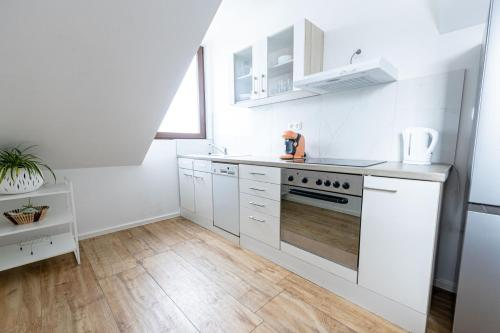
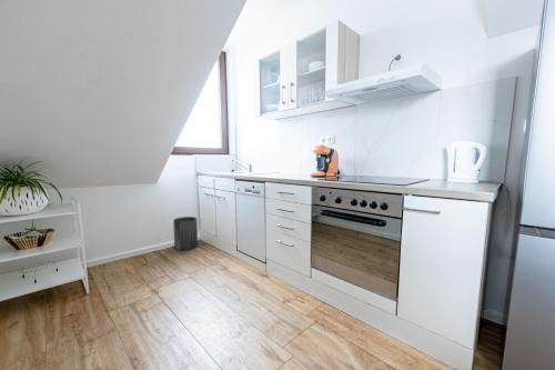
+ trash can (185, 232)
